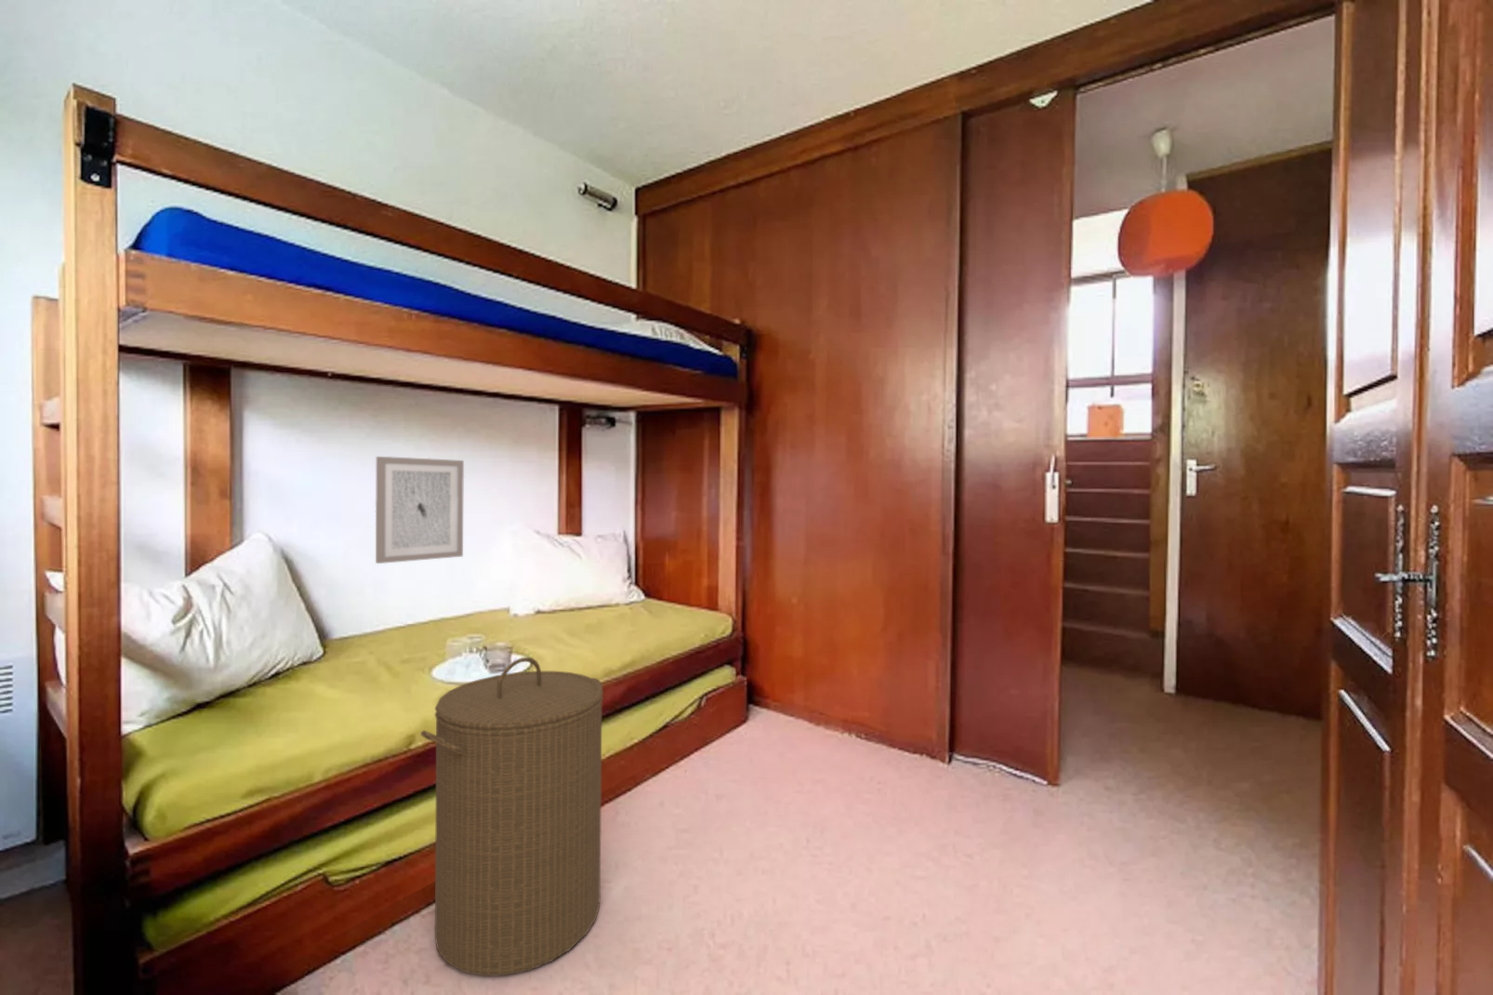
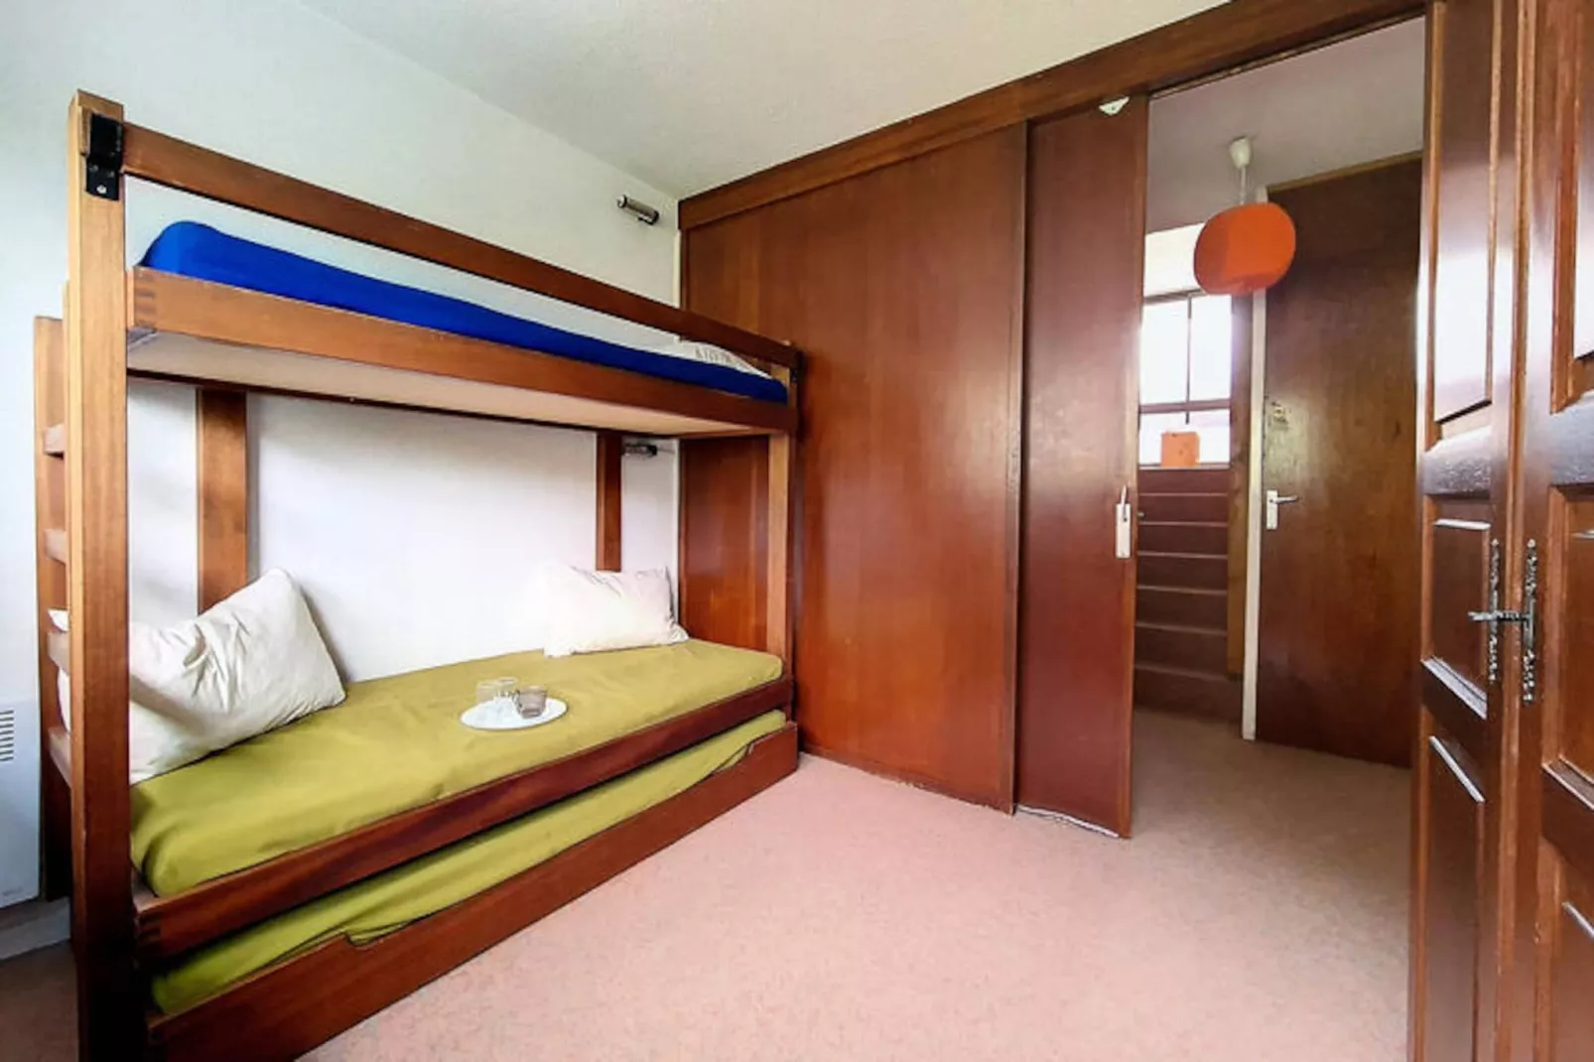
- laundry hamper (523, 787)
- wall art (421, 509)
